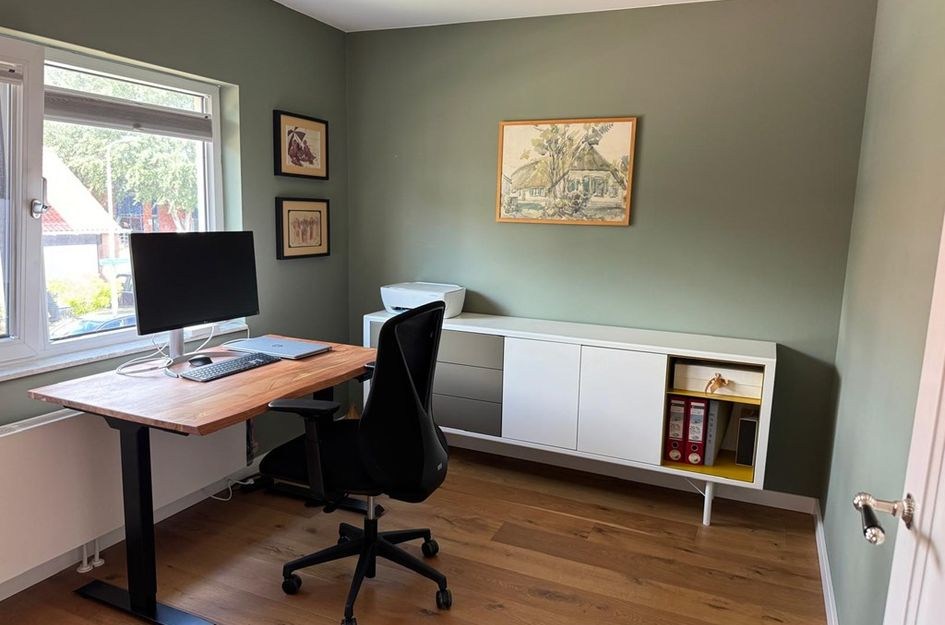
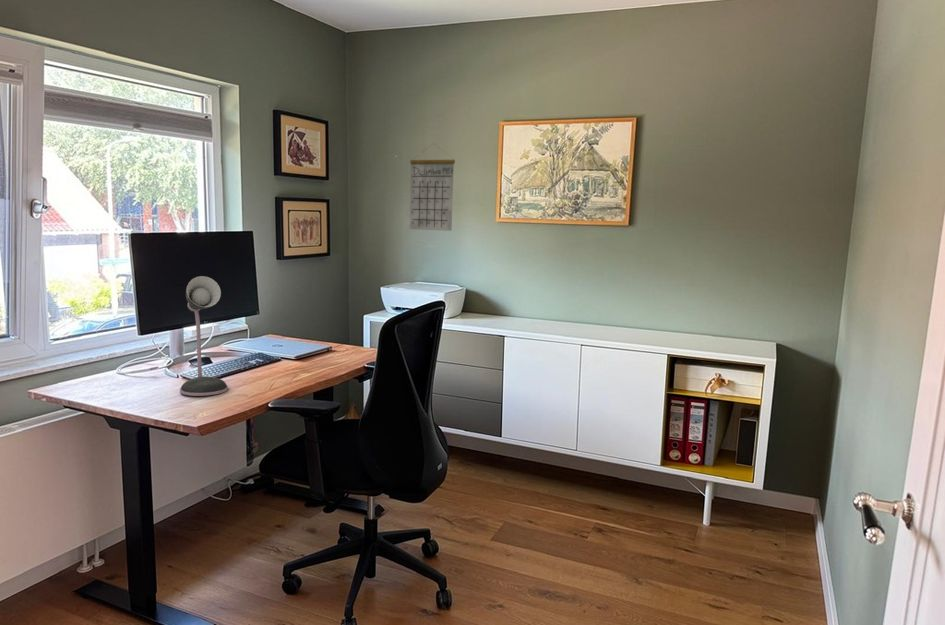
+ calendar (431, 186)
+ desk lamp (200, 334)
